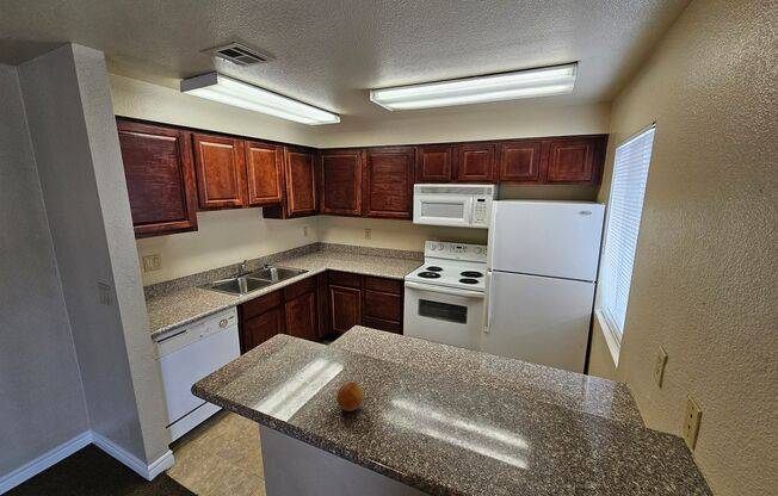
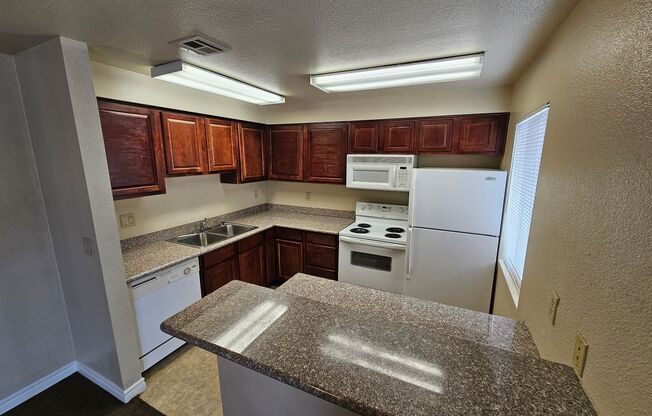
- fruit (350, 395)
